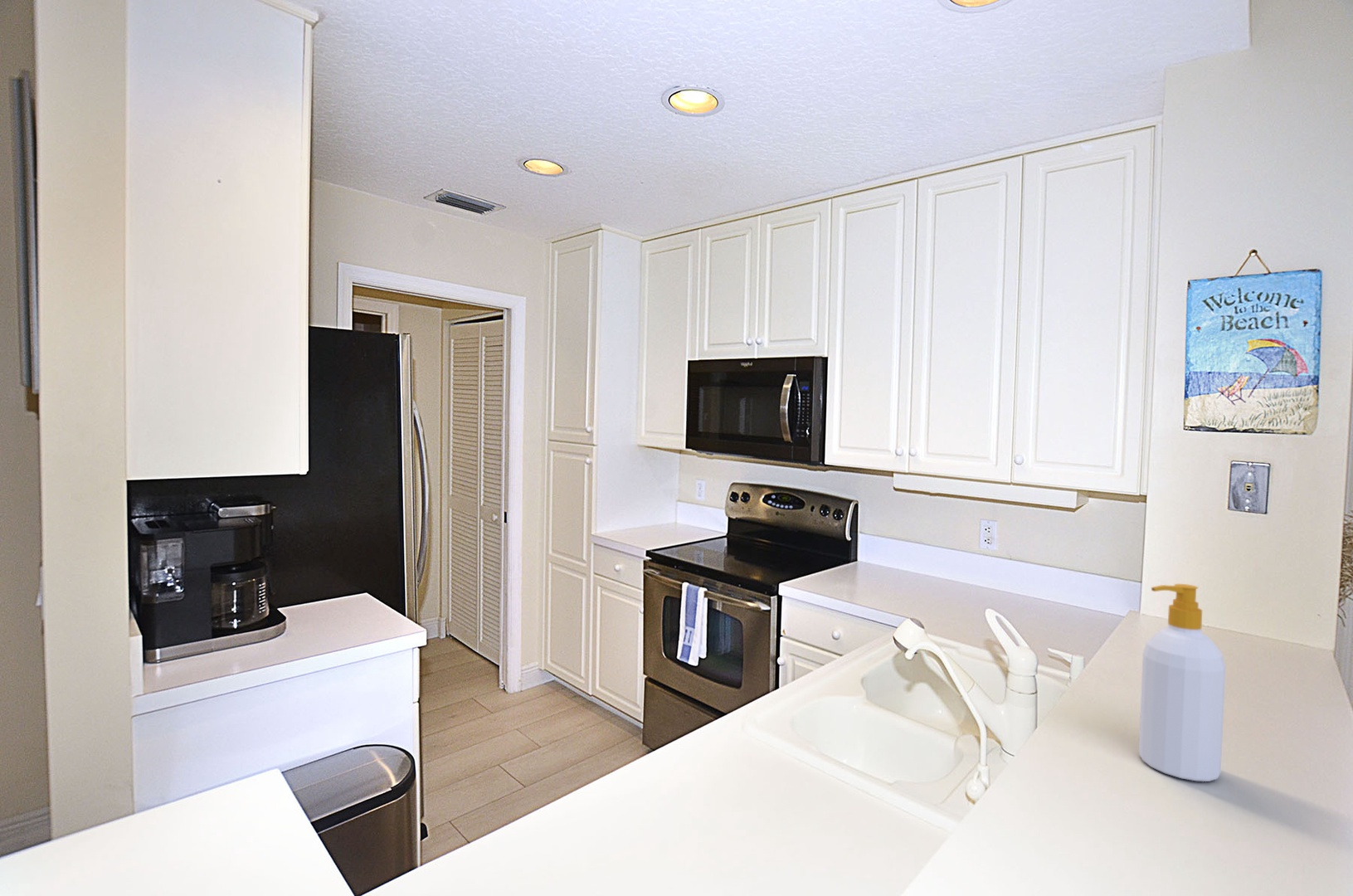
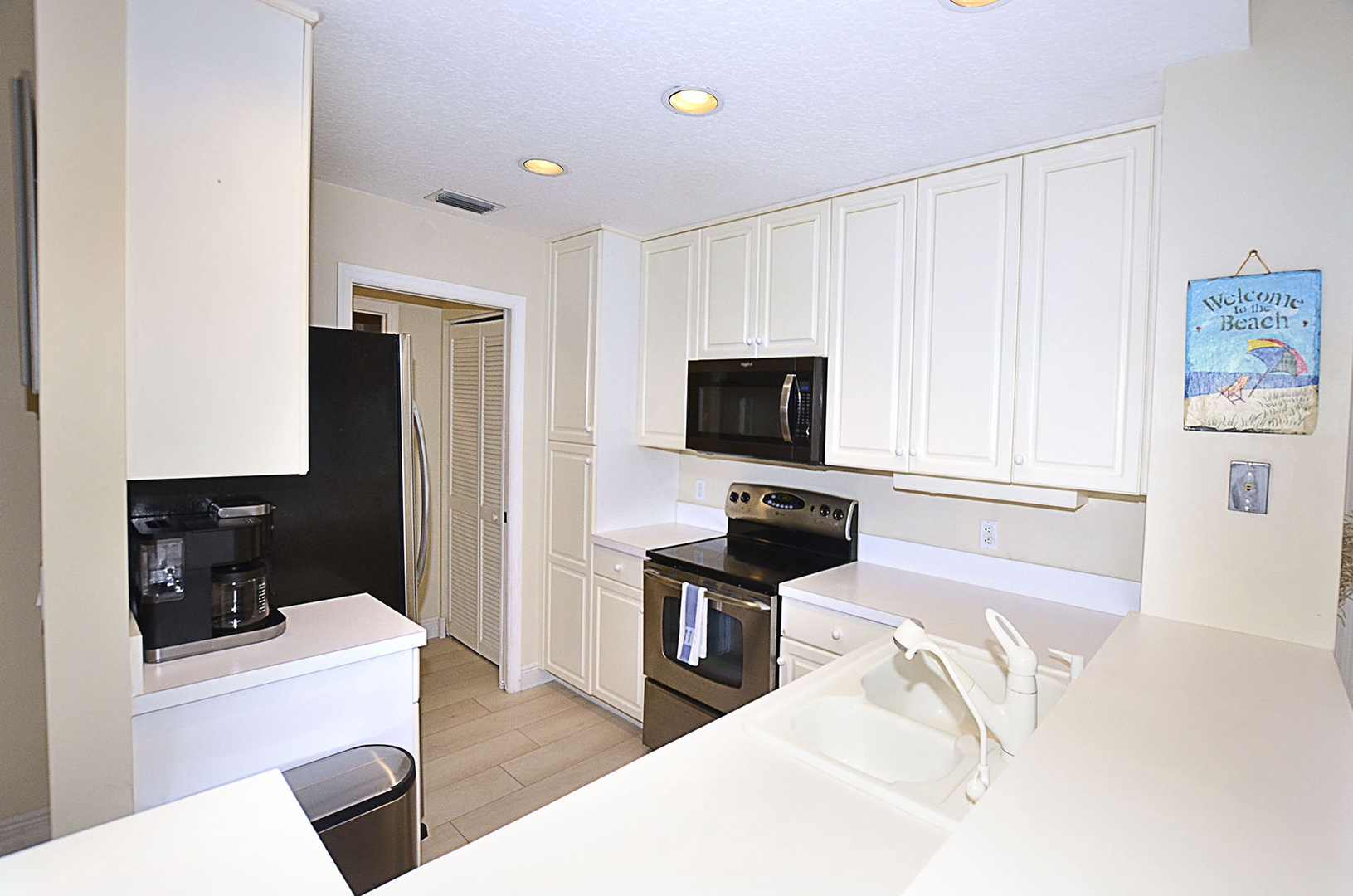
- soap bottle (1180, 675)
